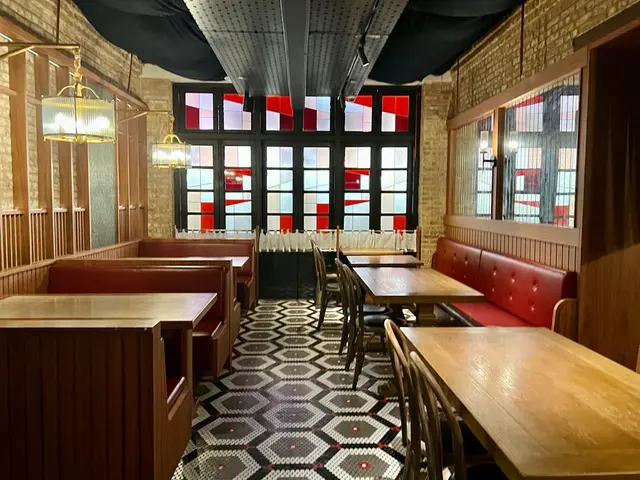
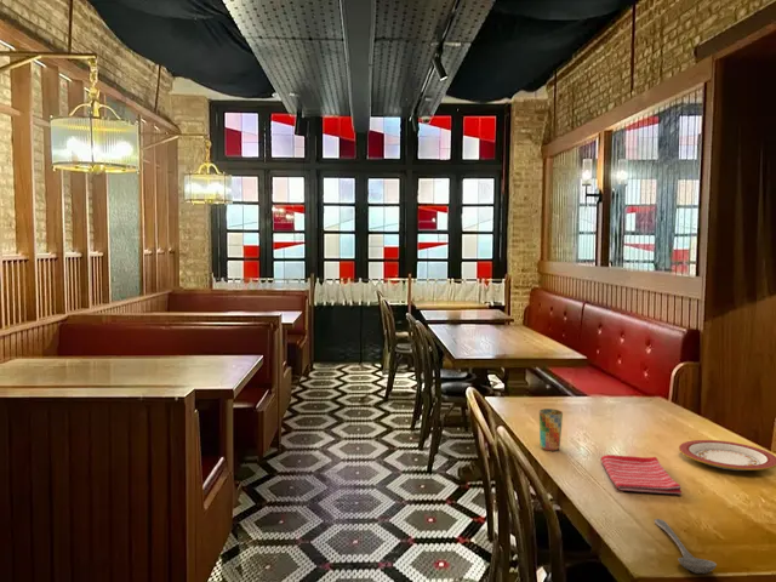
+ dish towel (638, 473)
+ stirrer (679, 541)
+ cup (549, 429)
+ plate (726, 456)
